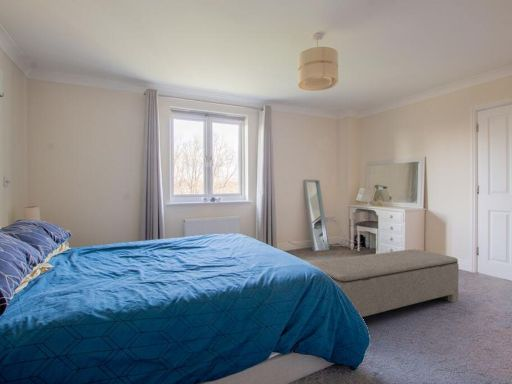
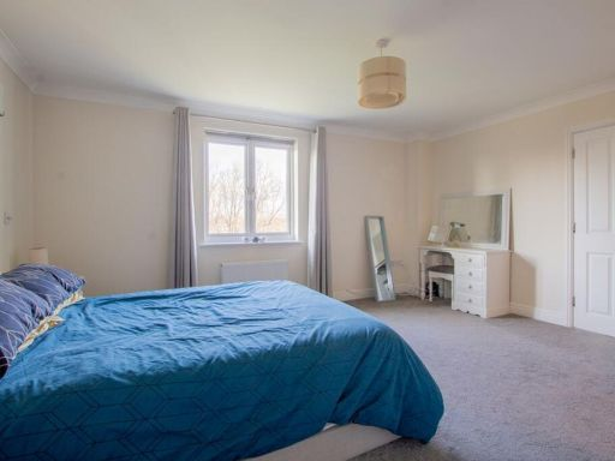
- bench (385, 282)
